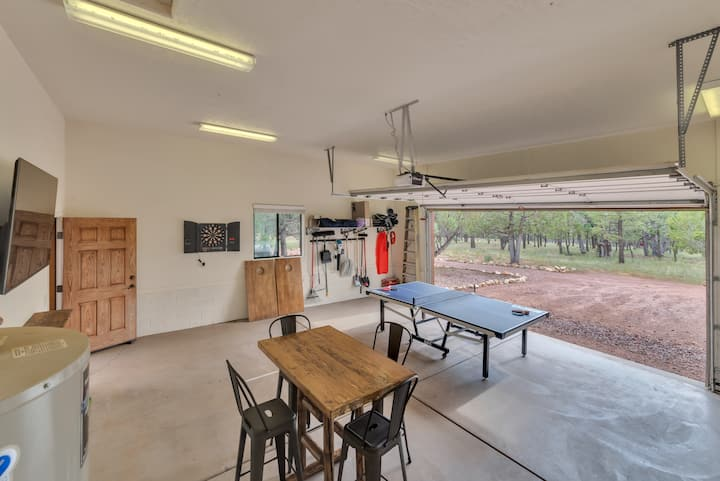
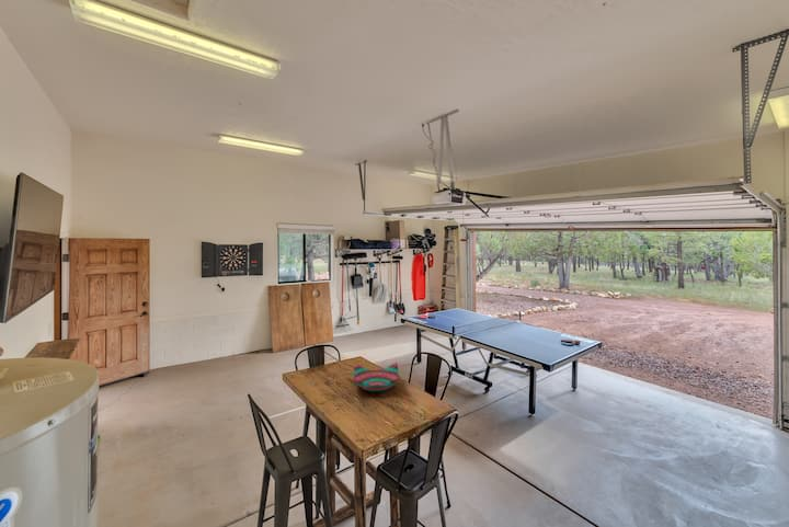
+ decorative bowl (376, 378)
